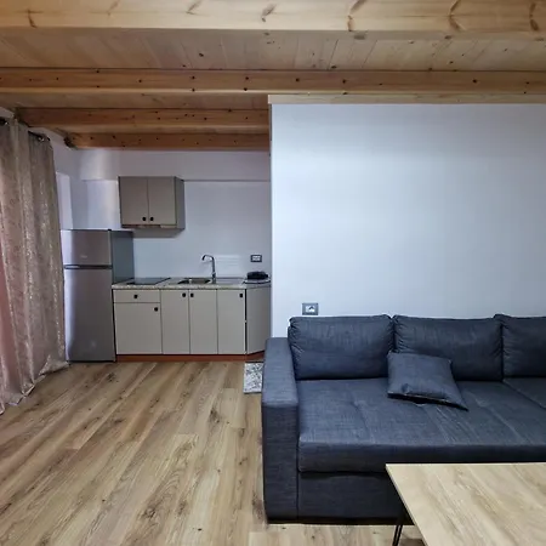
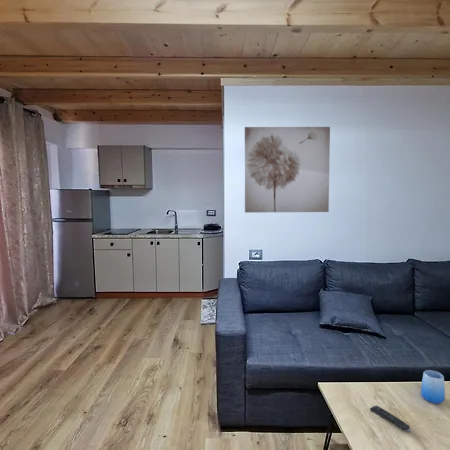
+ remote control (390, 418)
+ wall art (286, 170)
+ cup (433, 386)
